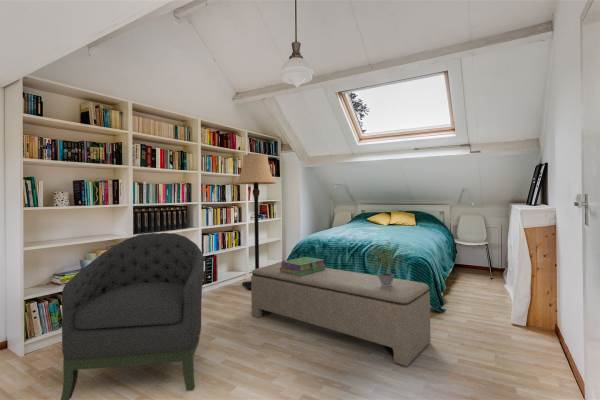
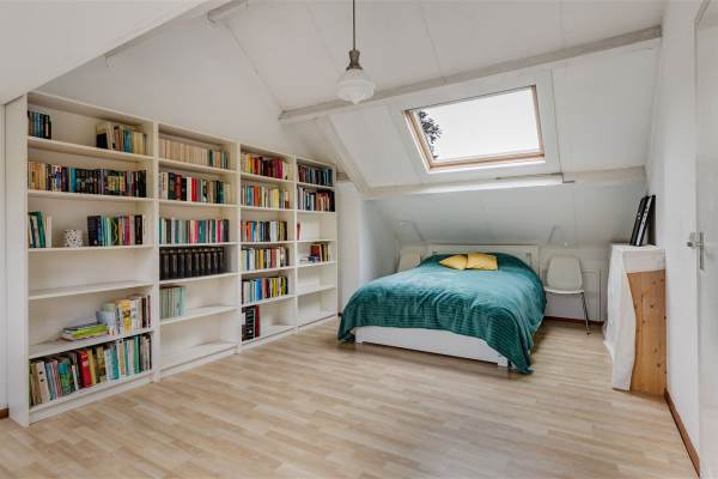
- stack of books (303, 265)
- armchair (146, 302)
- potted plant (384, 259)
- bench (331, 301)
- lamp (256, 220)
